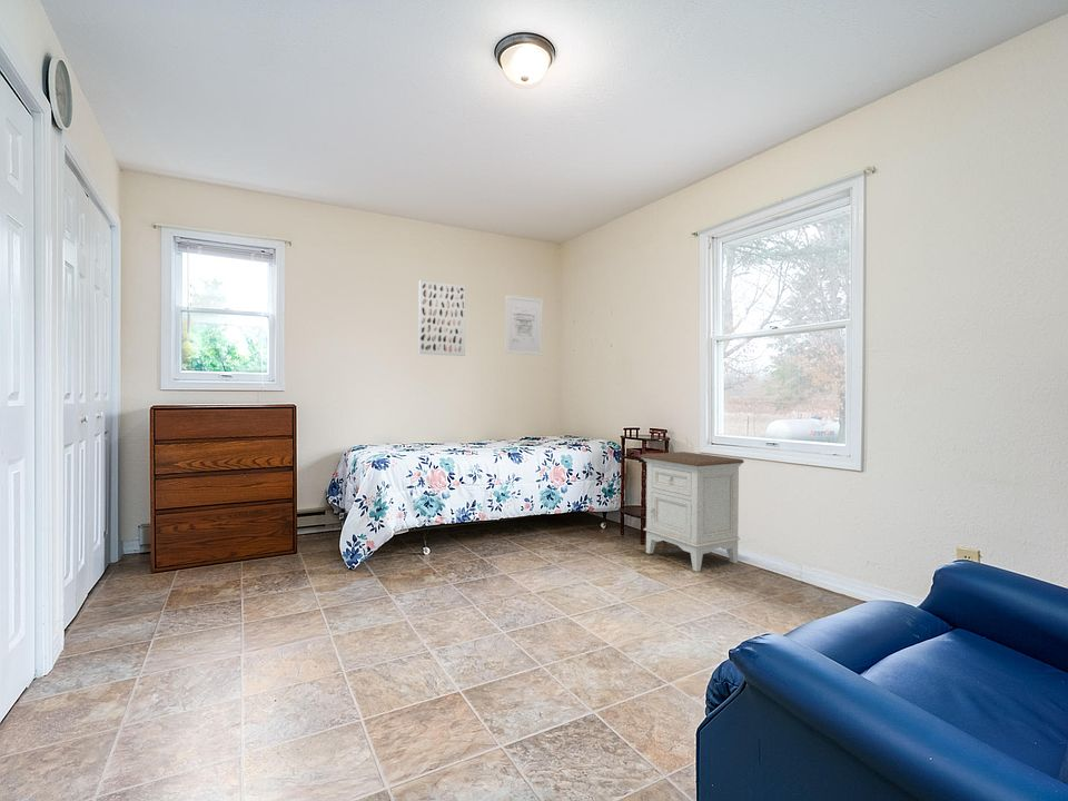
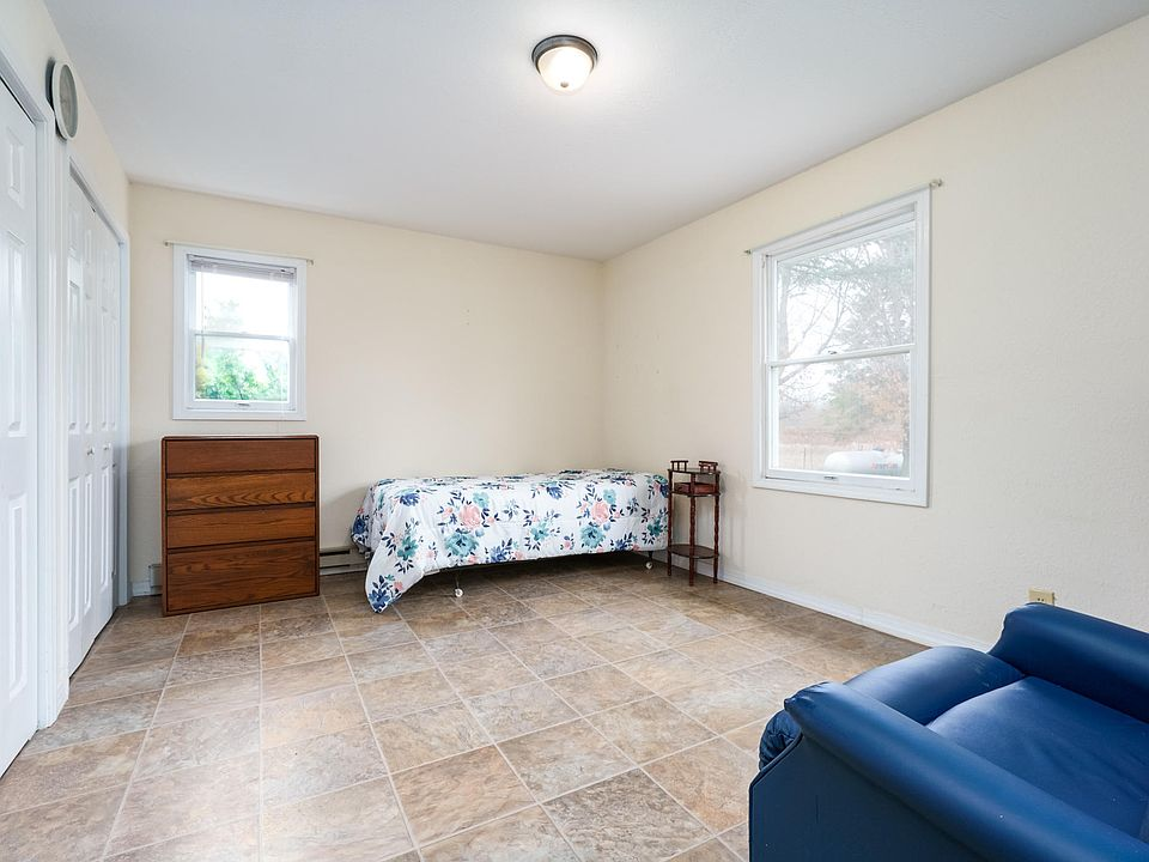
- wall art (524, 325)
- nightstand (689, 507)
- wall art (442, 318)
